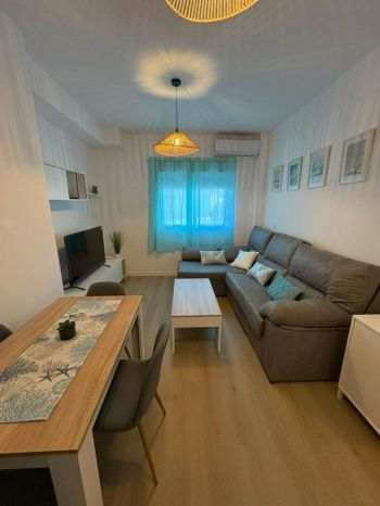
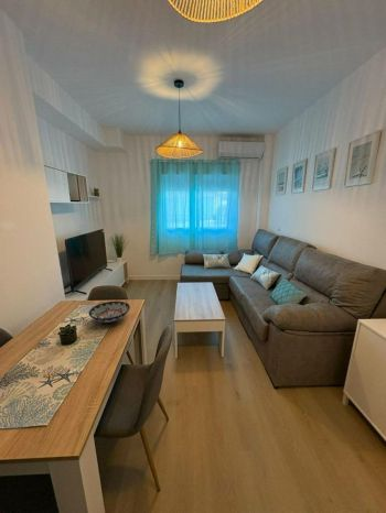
+ bowl (110, 314)
